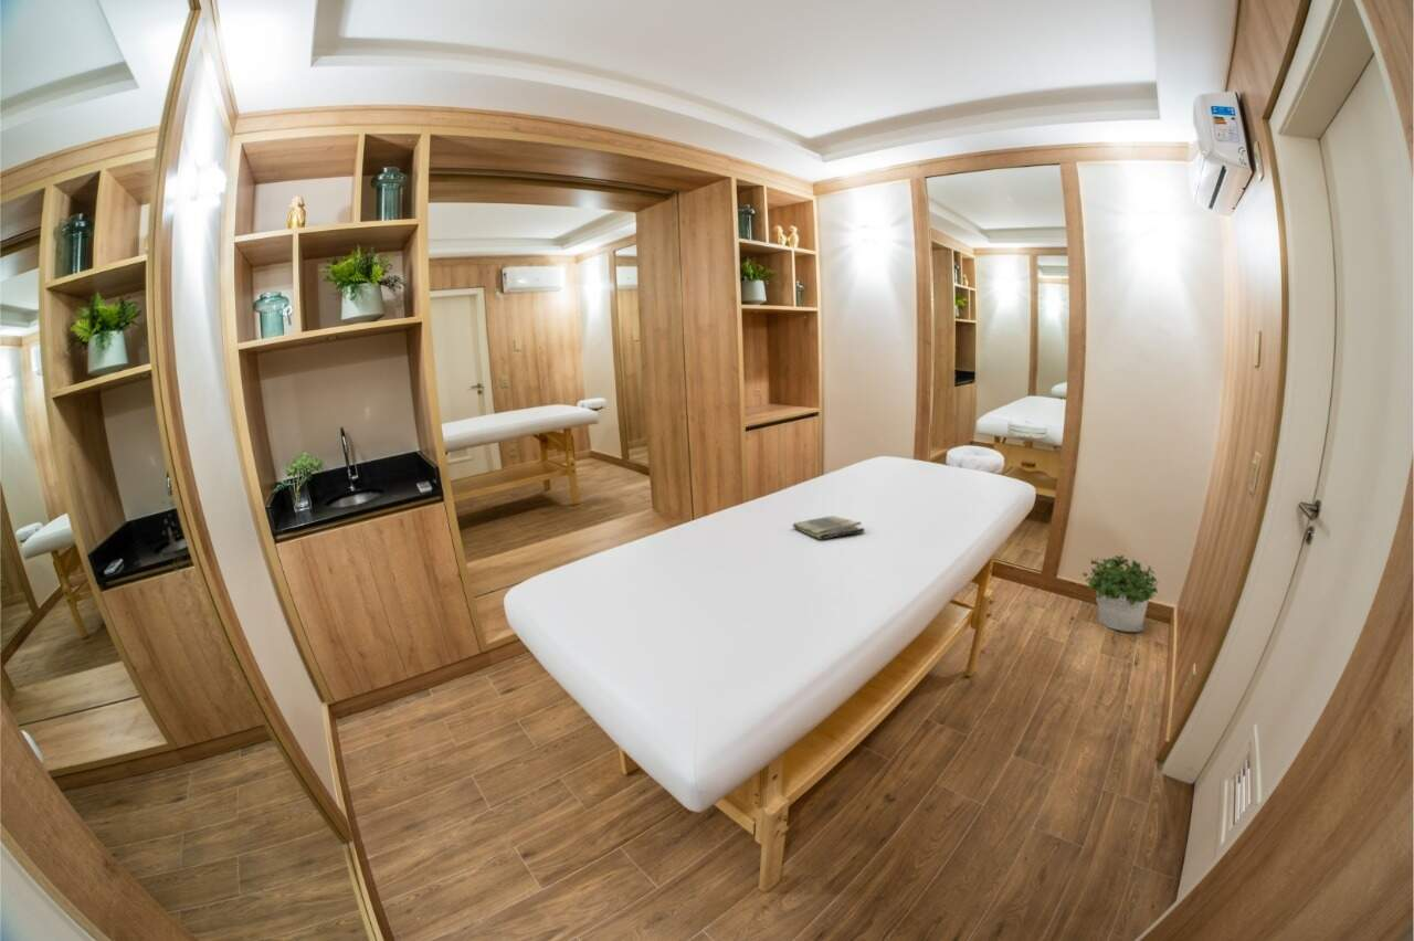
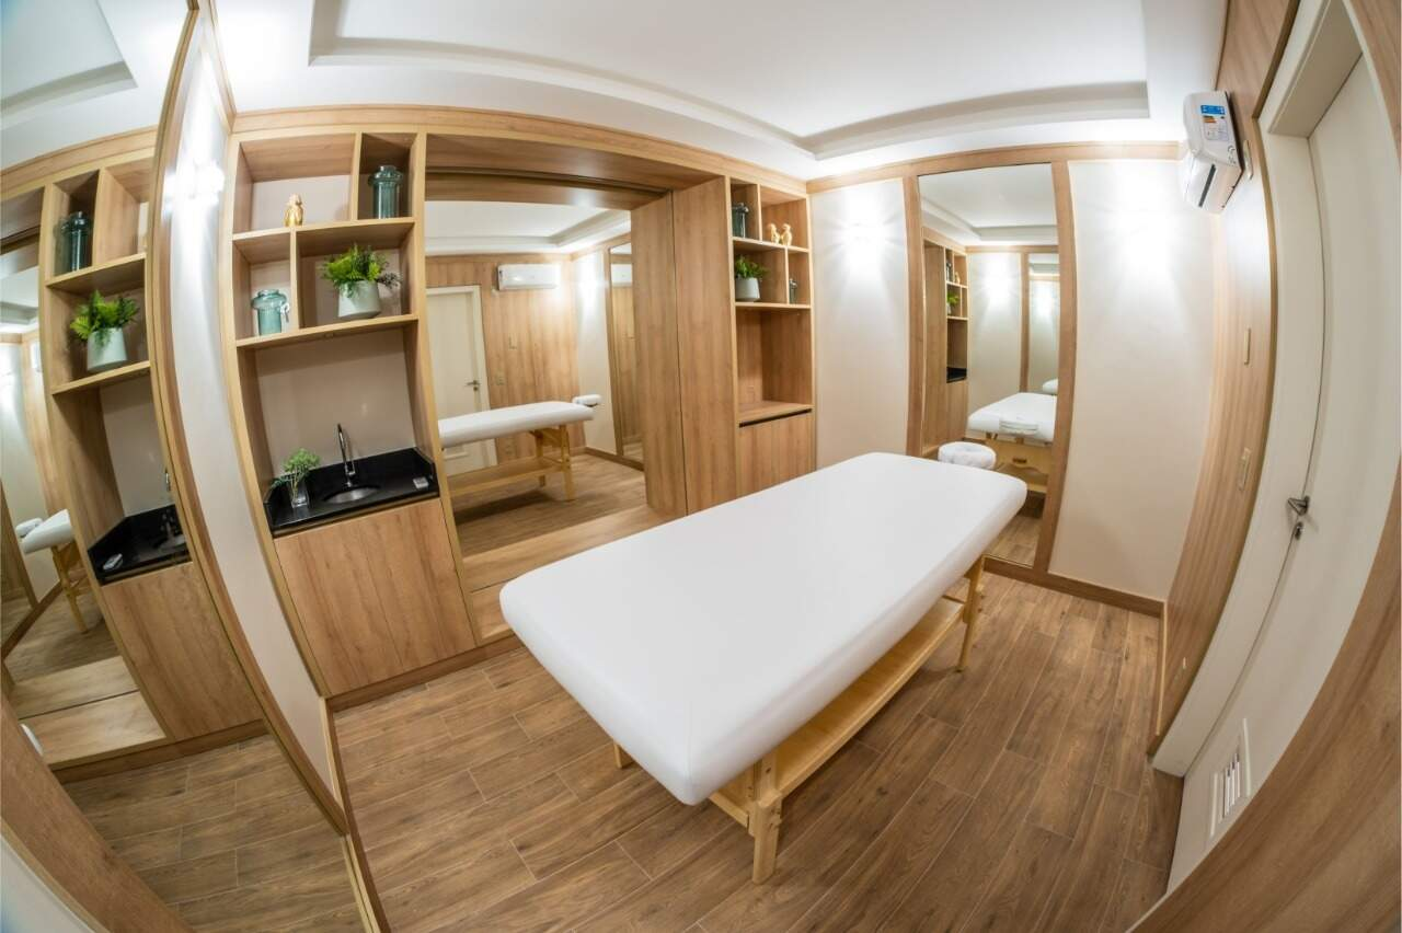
- potted plant (1118, 591)
- dish towel (827, 526)
